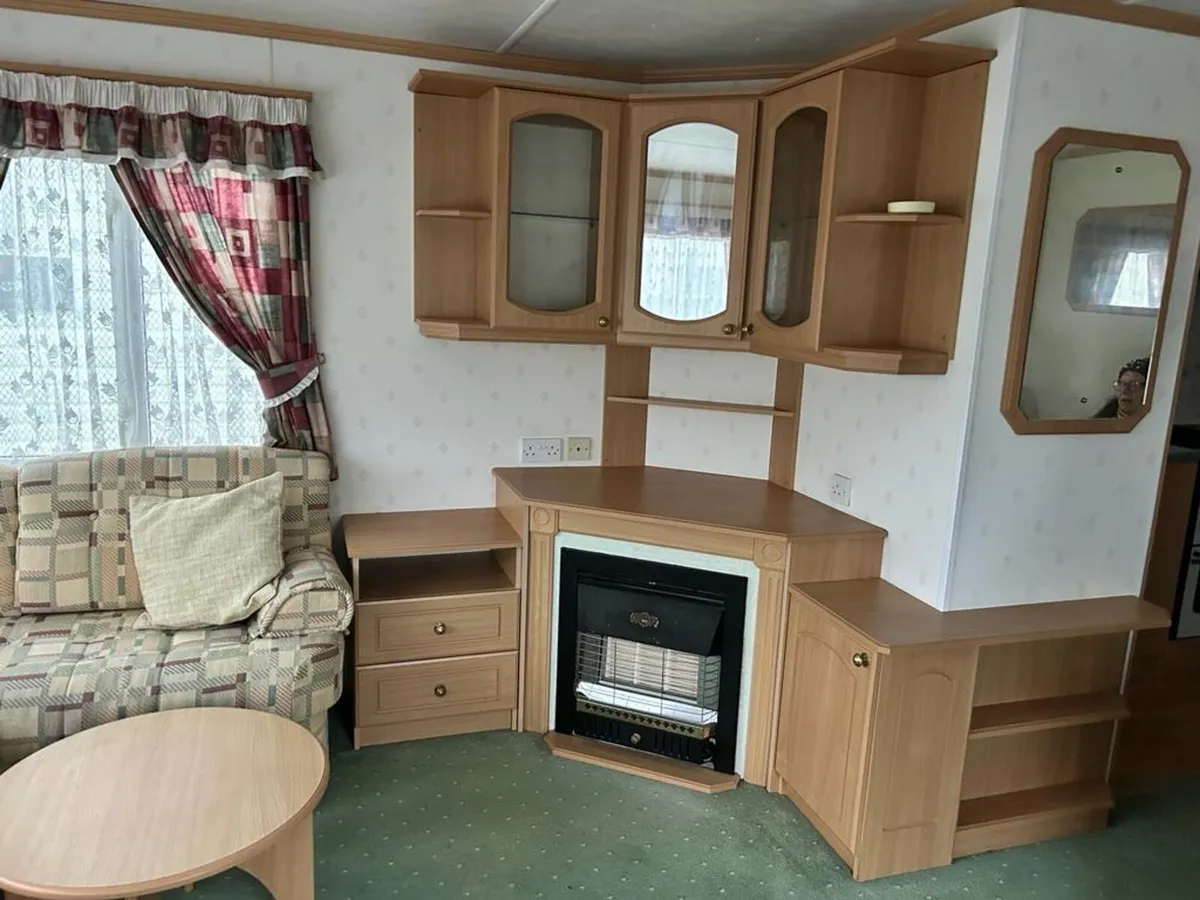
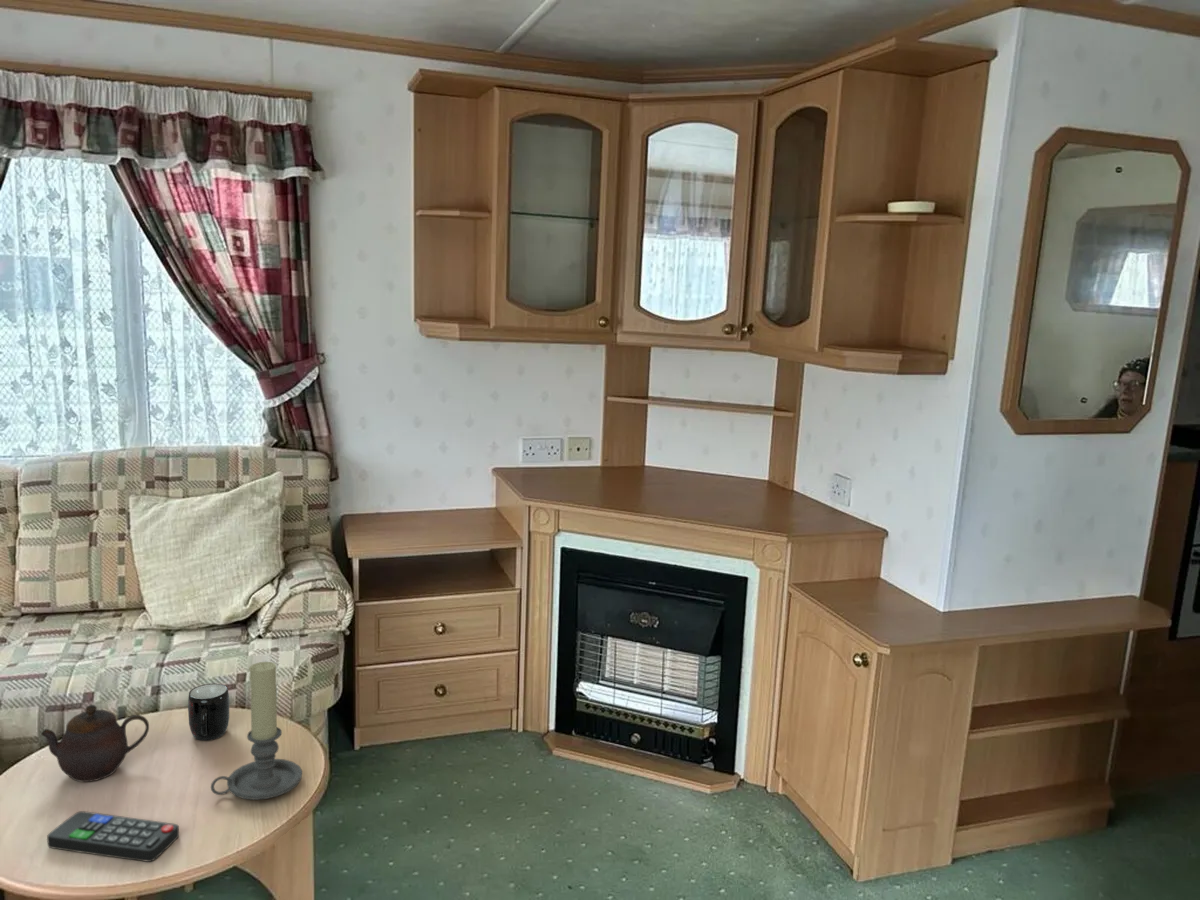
+ teapot (96, 738)
+ mug (207, 715)
+ remote control (114, 834)
+ candle holder (256, 726)
